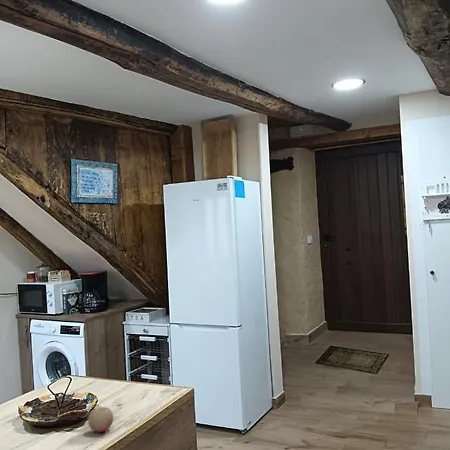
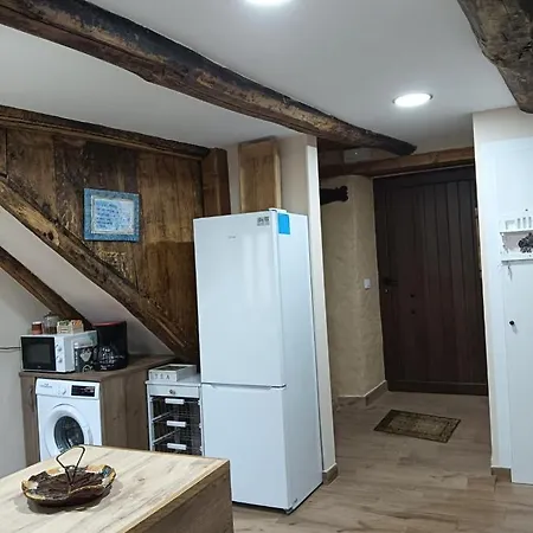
- fruit (100, 419)
